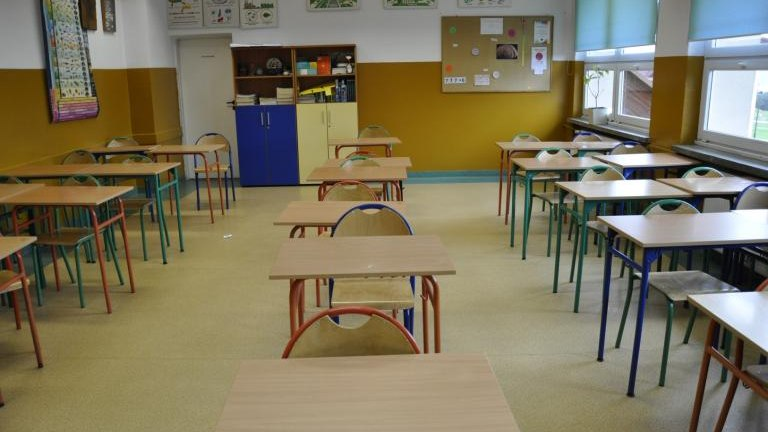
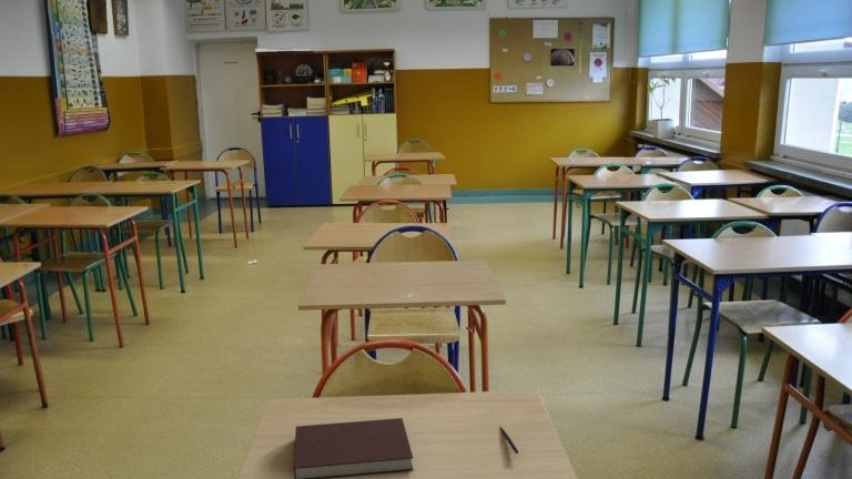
+ pen (508, 438)
+ notebook (352, 447)
